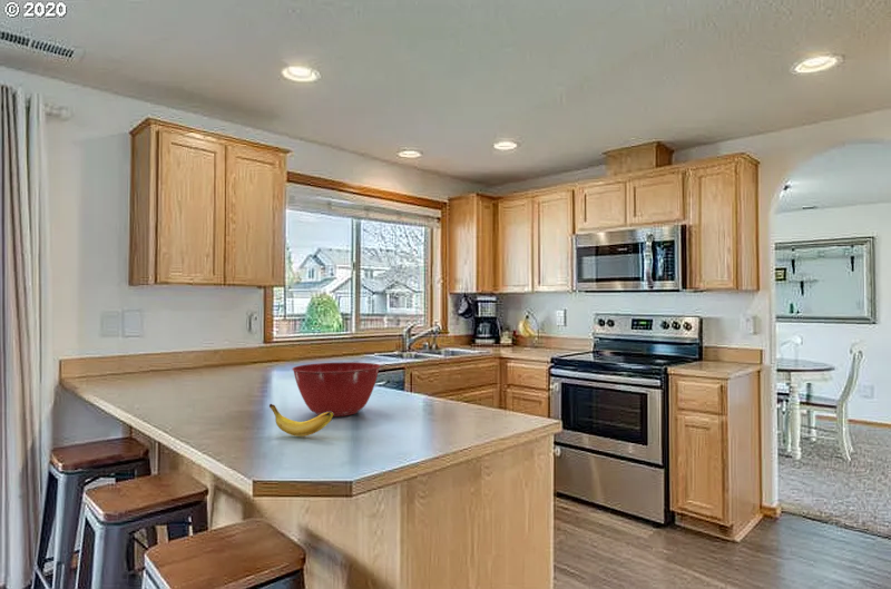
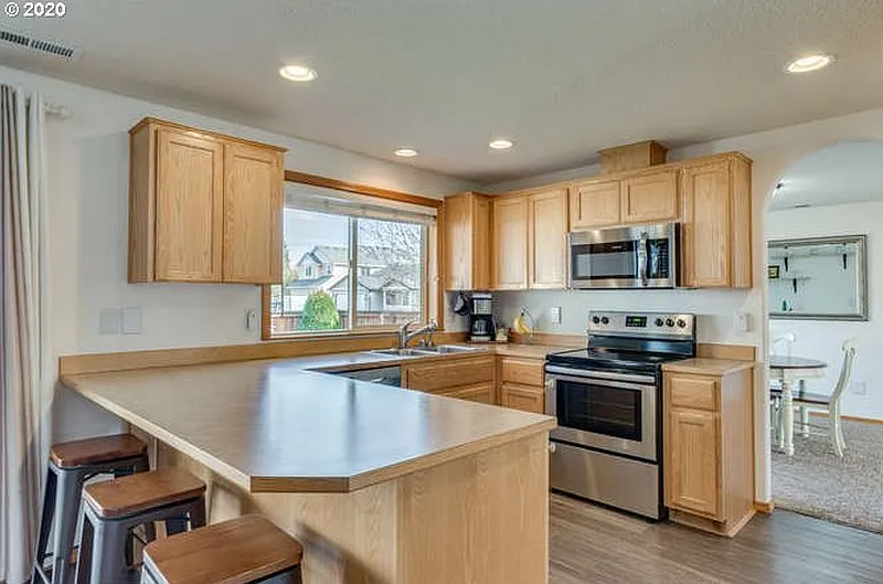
- mixing bowl (336, 389)
- banana (301, 422)
